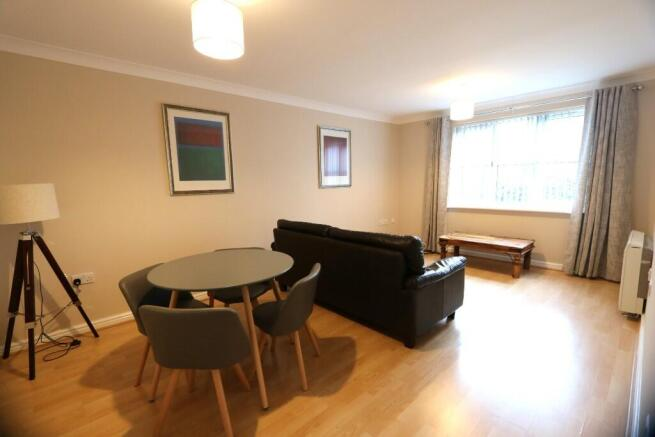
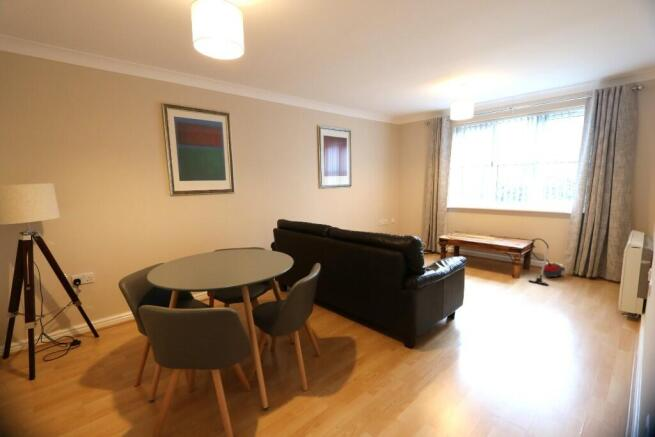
+ vacuum cleaner (543, 259)
